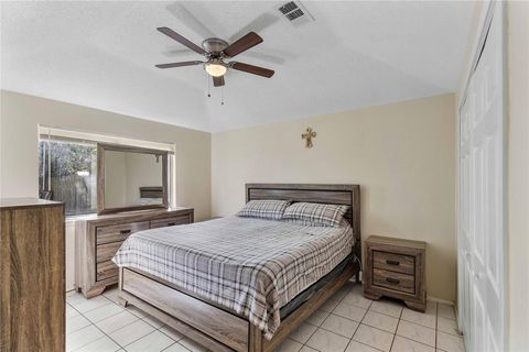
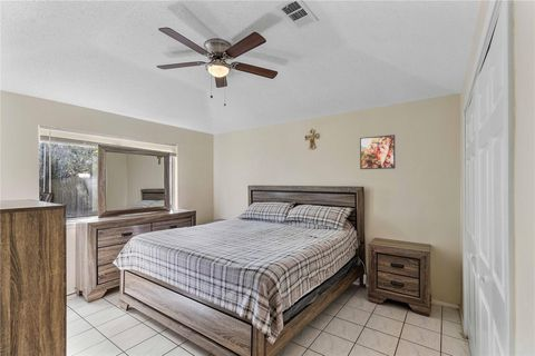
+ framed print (377, 152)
